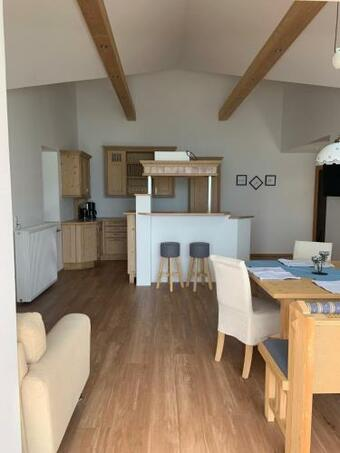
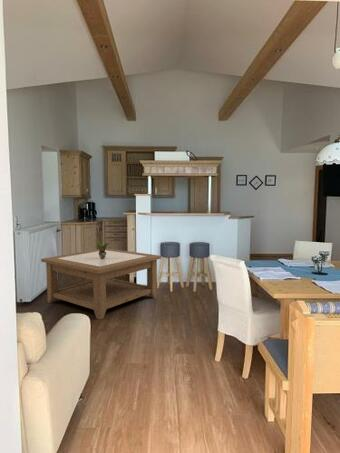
+ coffee table (103, 278)
+ potted plant (102, 250)
